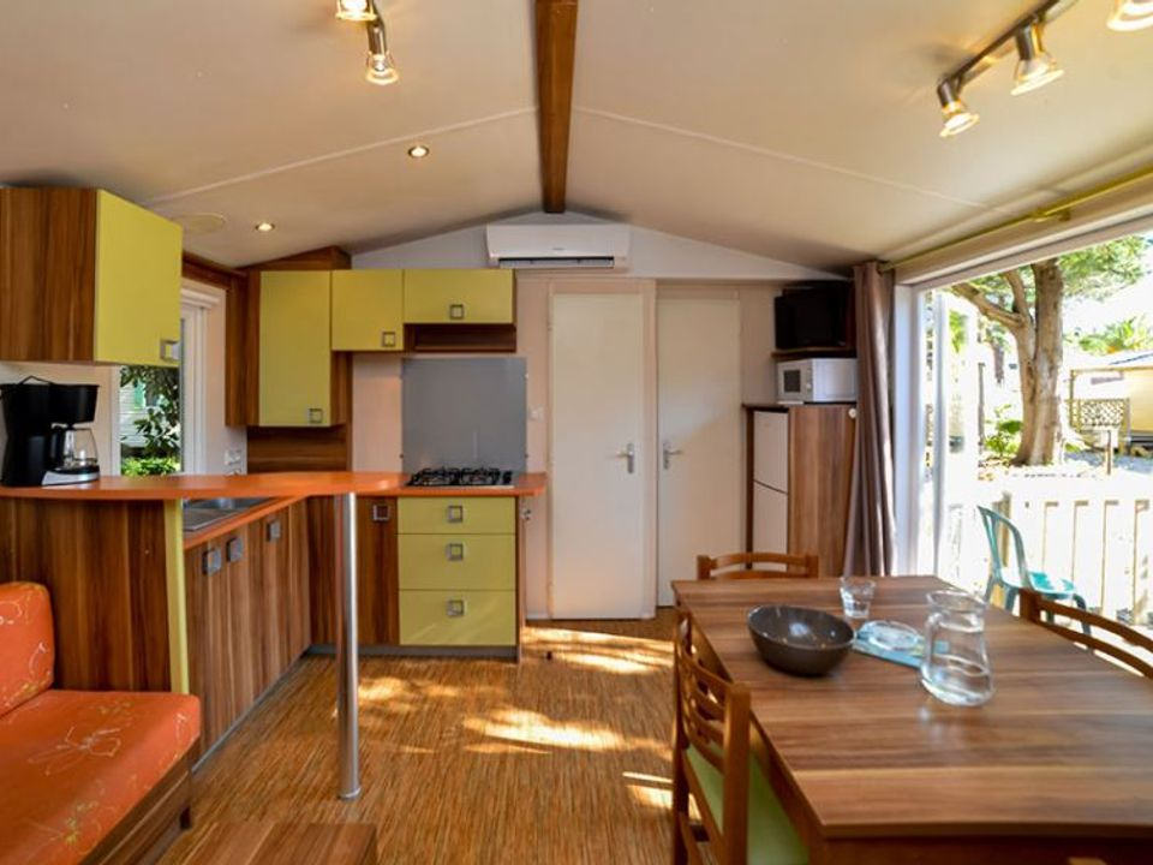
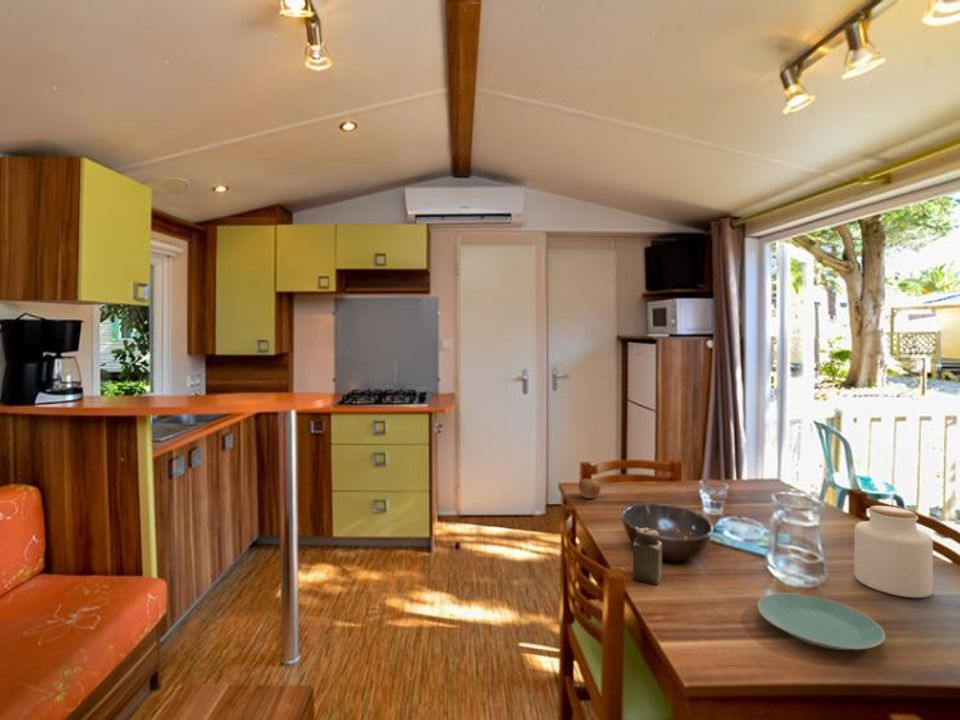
+ salt shaker (647, 553)
+ plate (817, 623)
+ apple (589, 486)
+ jar (893, 548)
